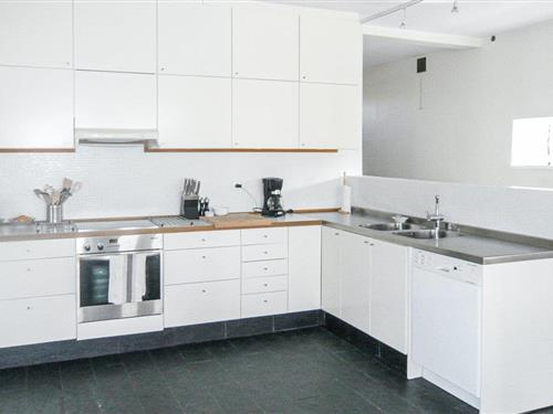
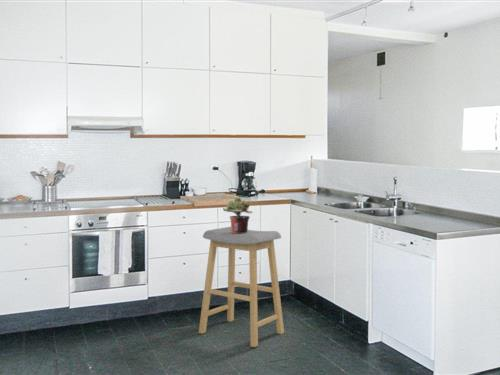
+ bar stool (241, 282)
+ potted plant (237, 213)
